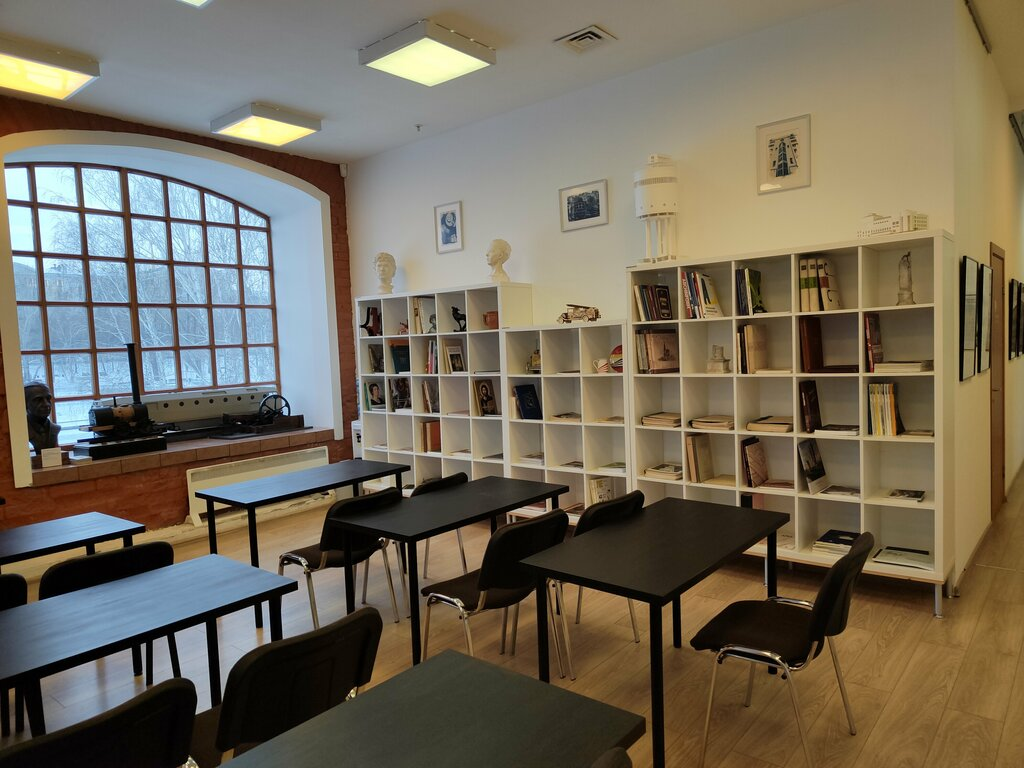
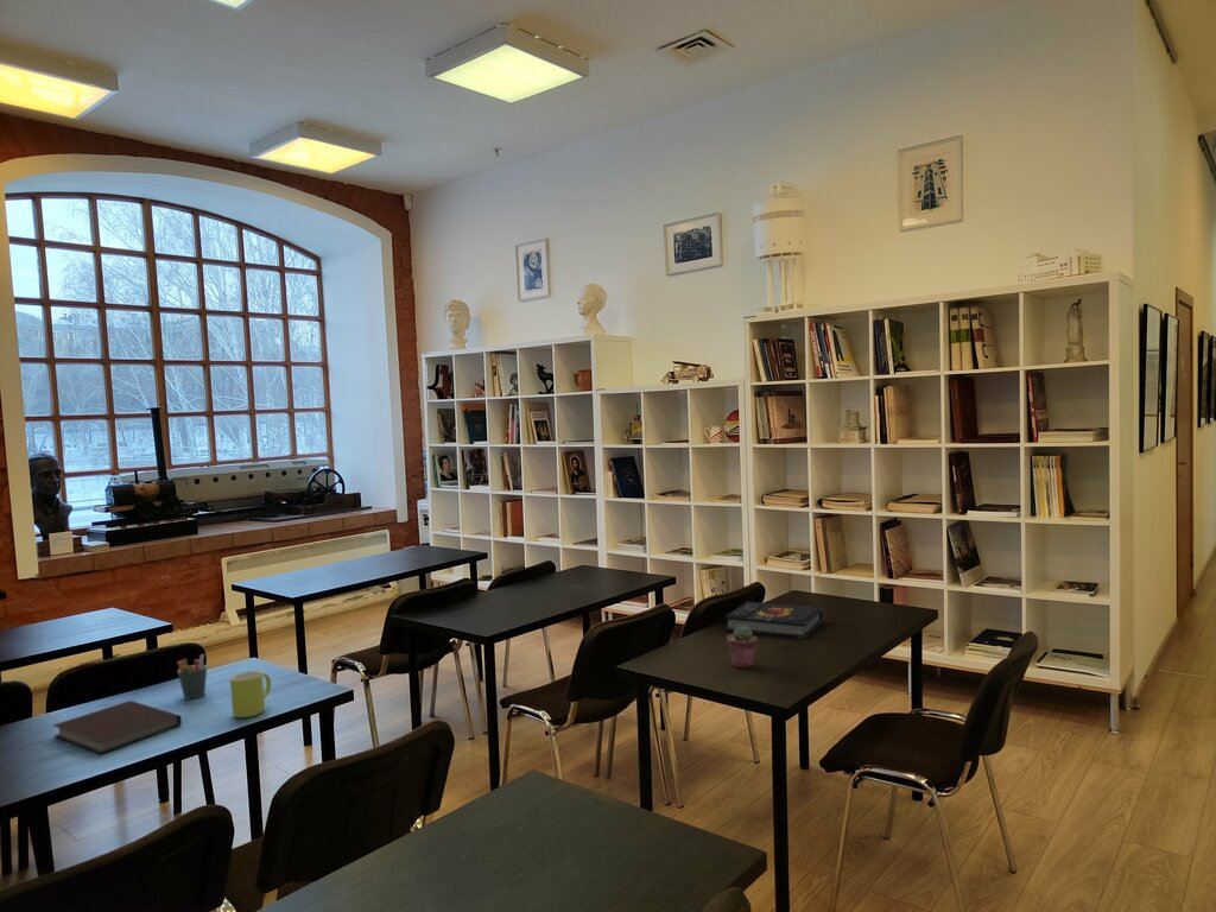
+ potted succulent (741, 645)
+ notebook (118, 724)
+ book (774, 618)
+ mug (253, 691)
+ pen holder (192, 674)
